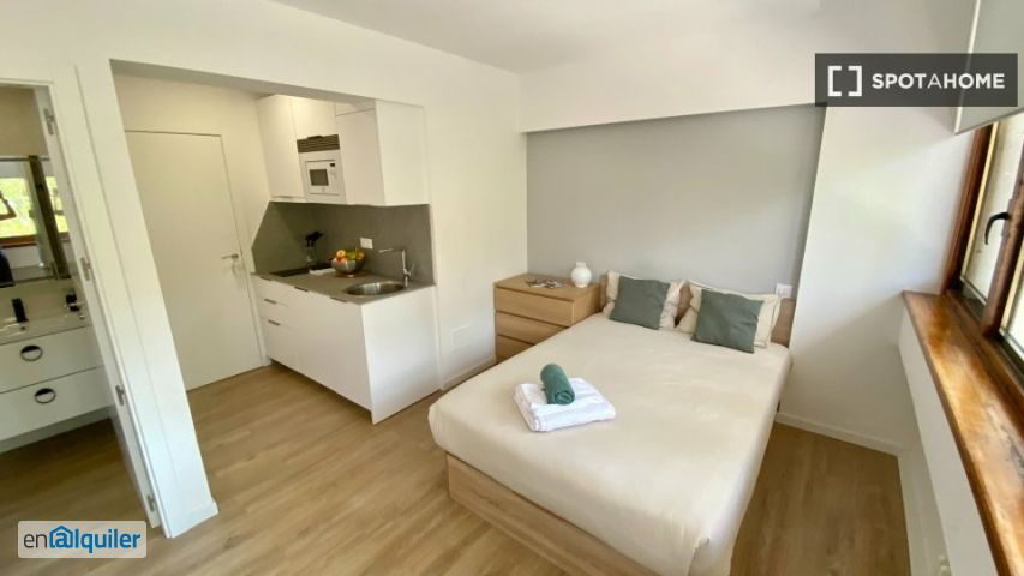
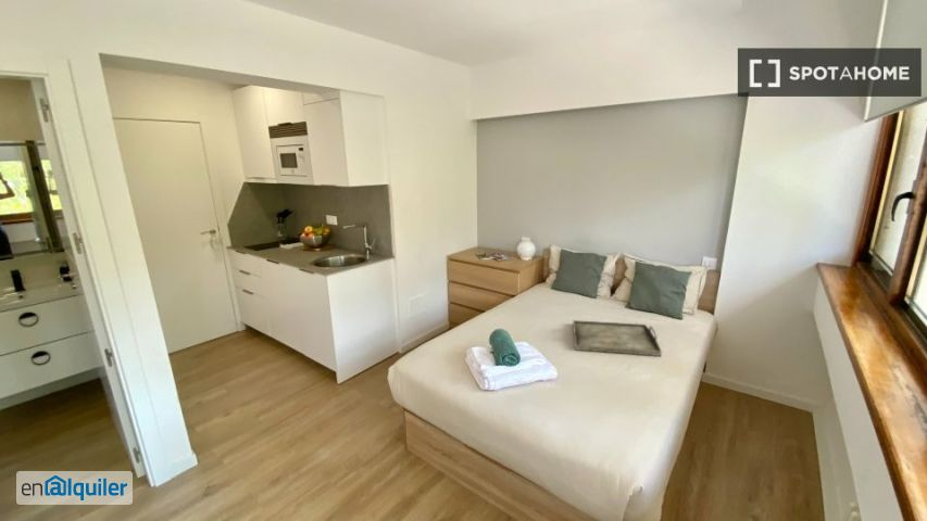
+ serving tray (612, 332)
